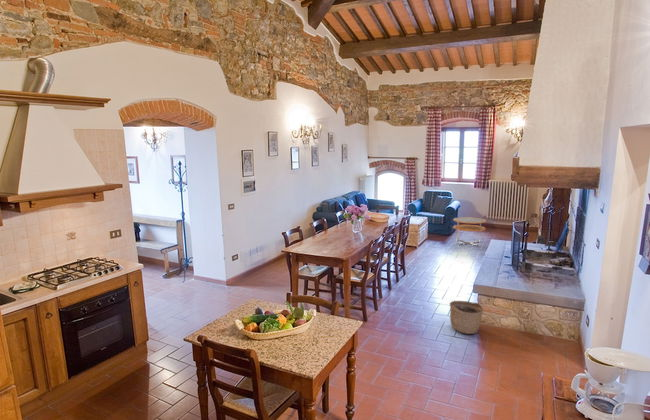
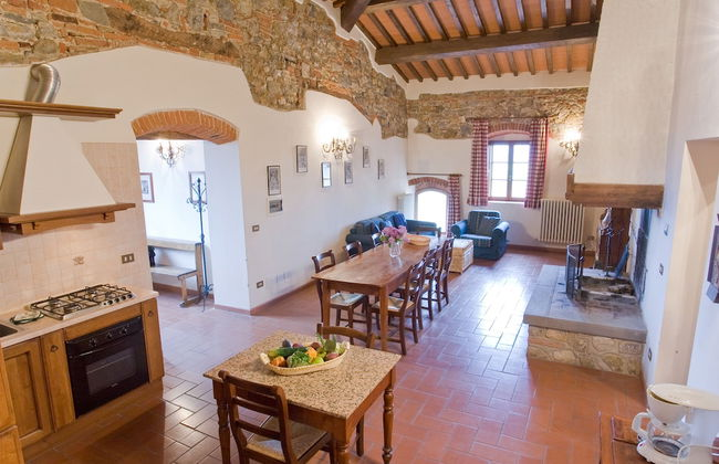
- basket (465, 316)
- side table (469, 230)
